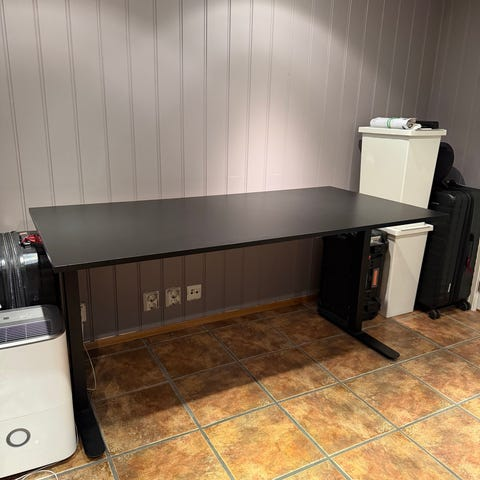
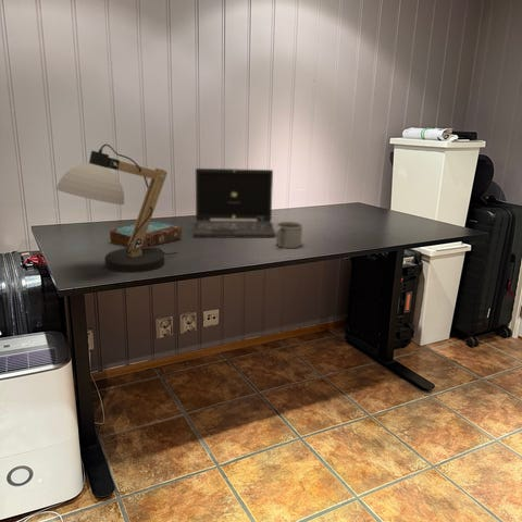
+ book (146, 234)
+ mug (287, 235)
+ laptop (234, 202)
+ desk lamp (123, 203)
